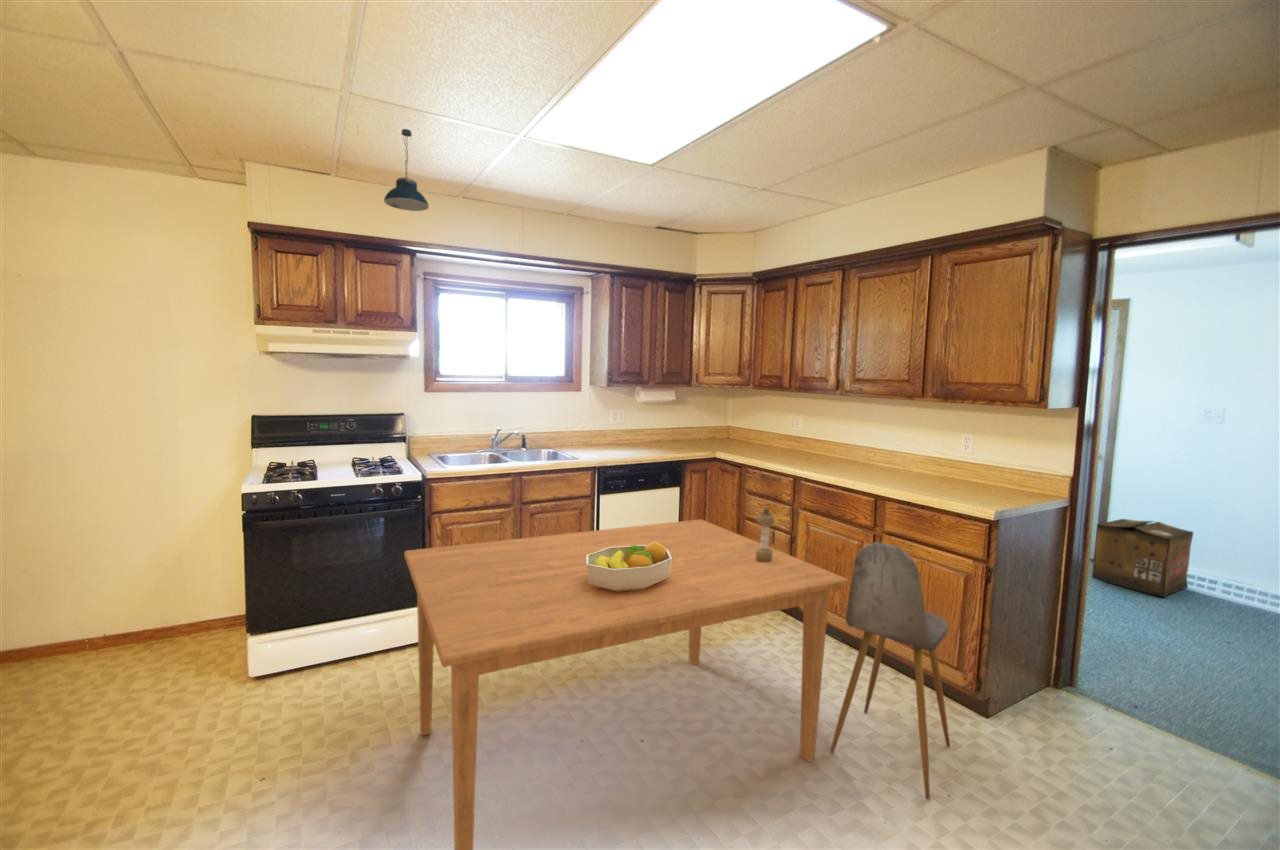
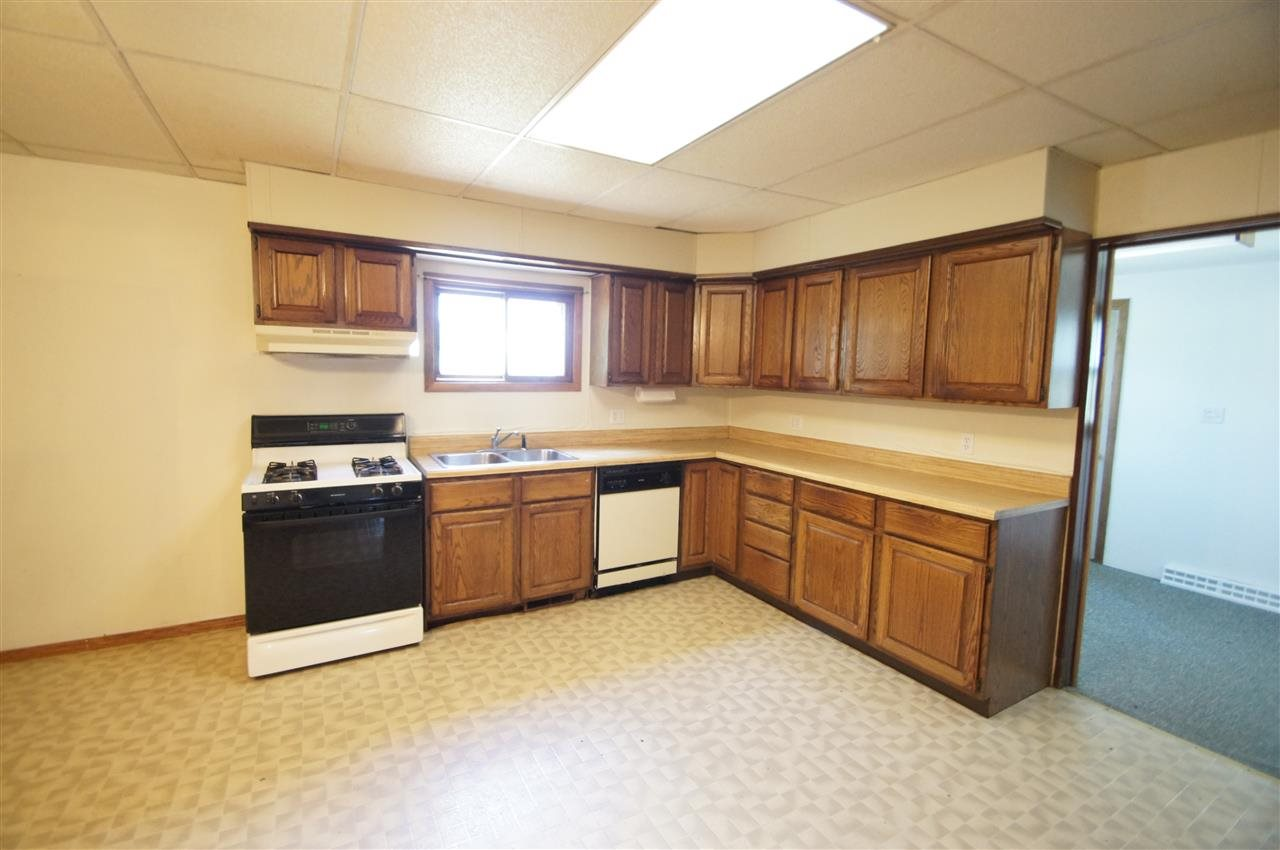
- dining table (615, 645)
- fruit bowl (628, 562)
- cardboard box (1141, 553)
- chair (898, 641)
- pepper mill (766, 533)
- pendant light (406, 168)
